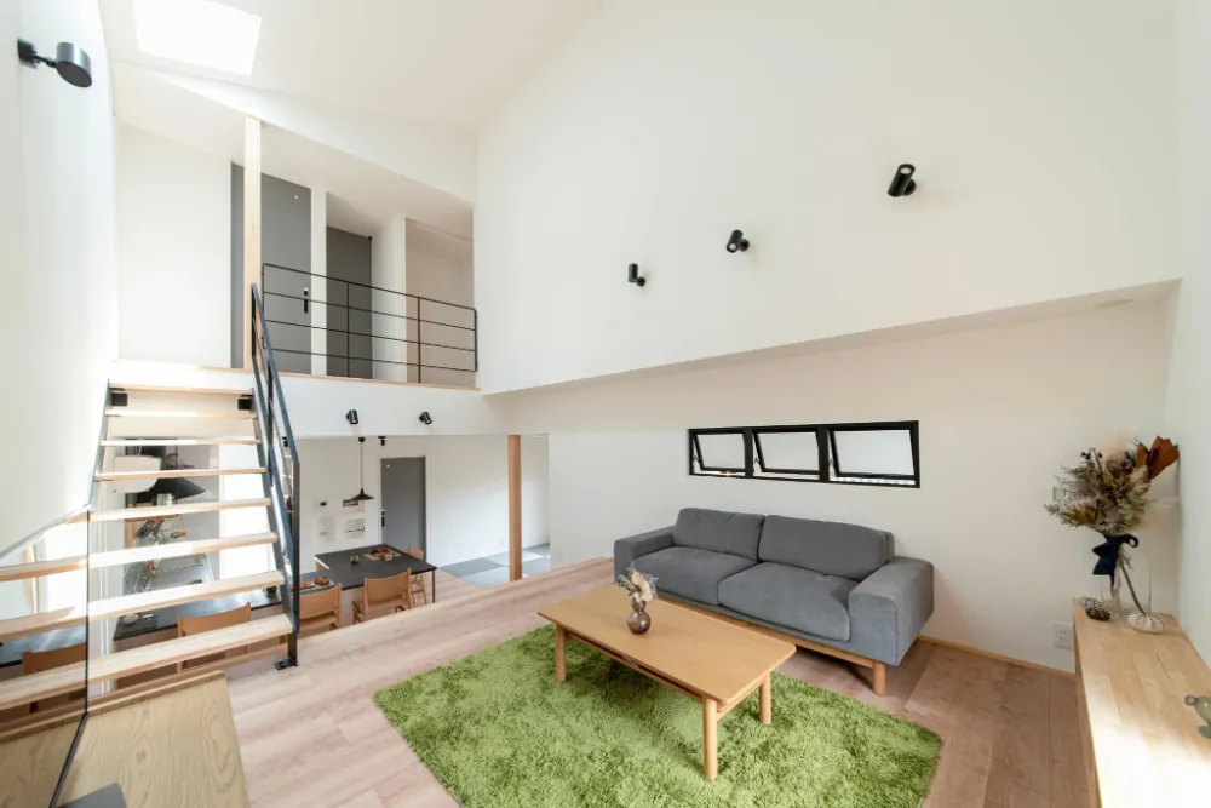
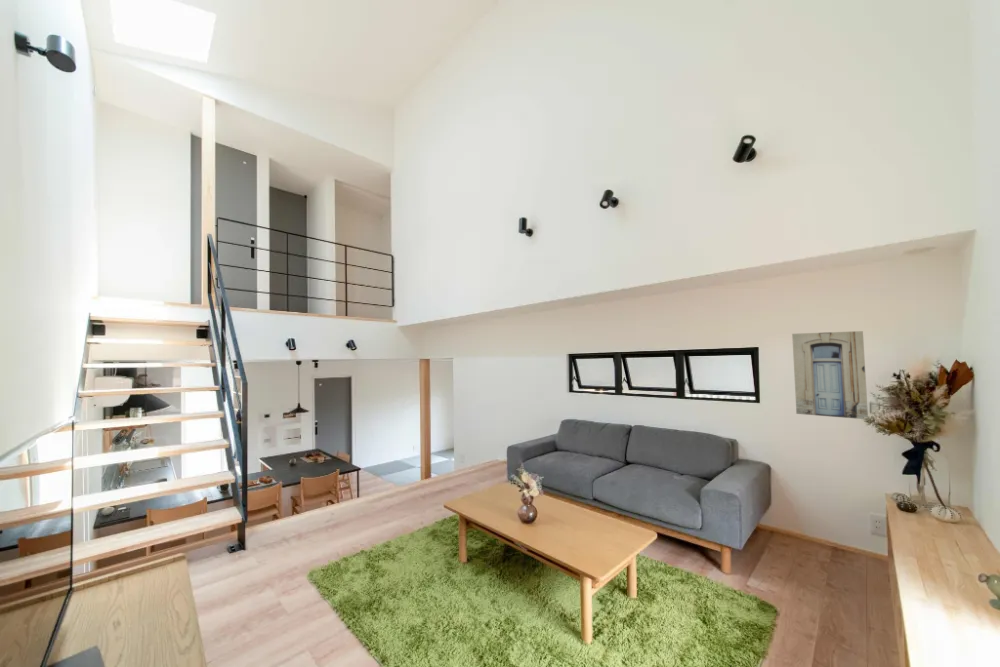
+ wall art (828, 374)
